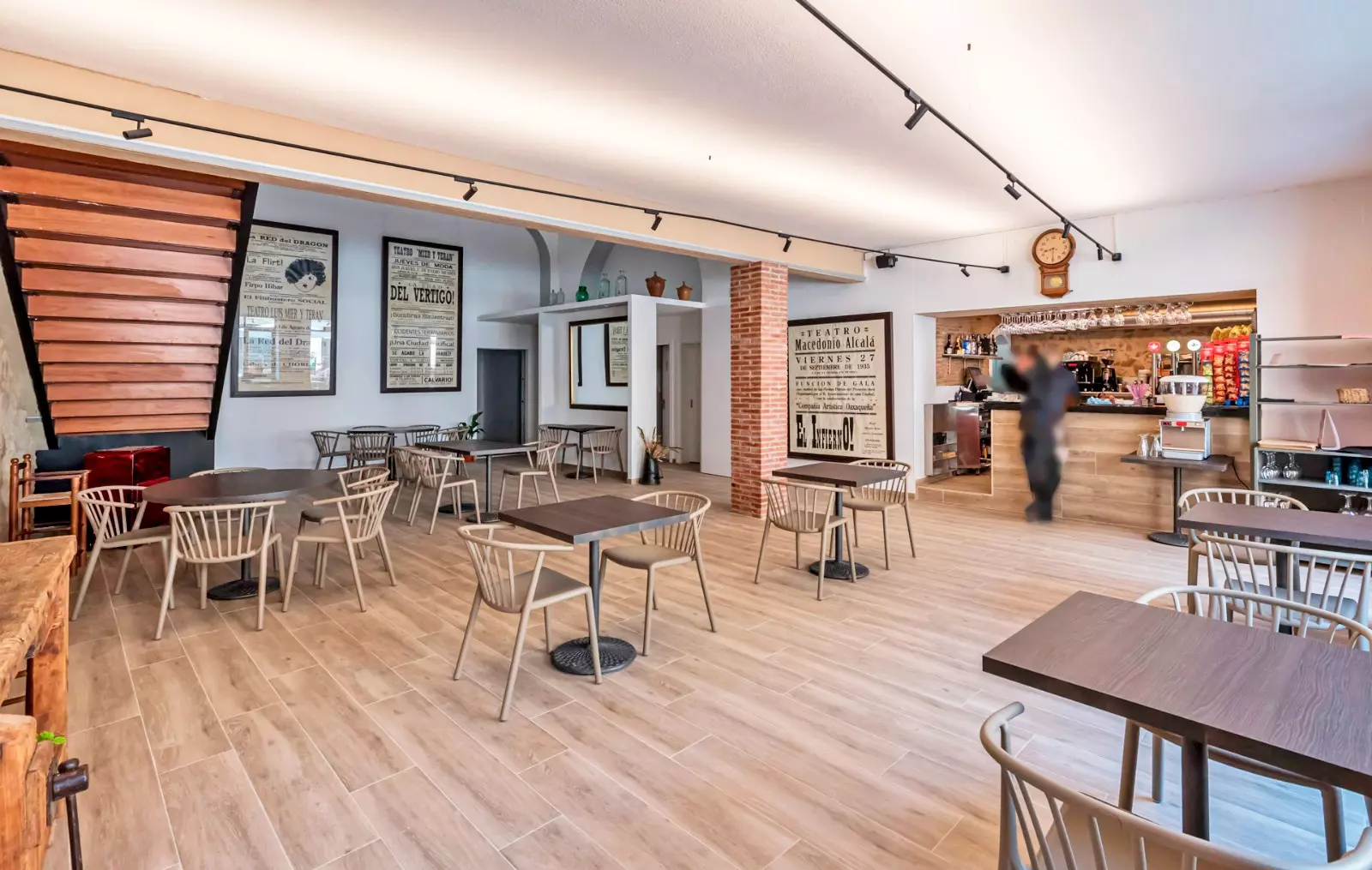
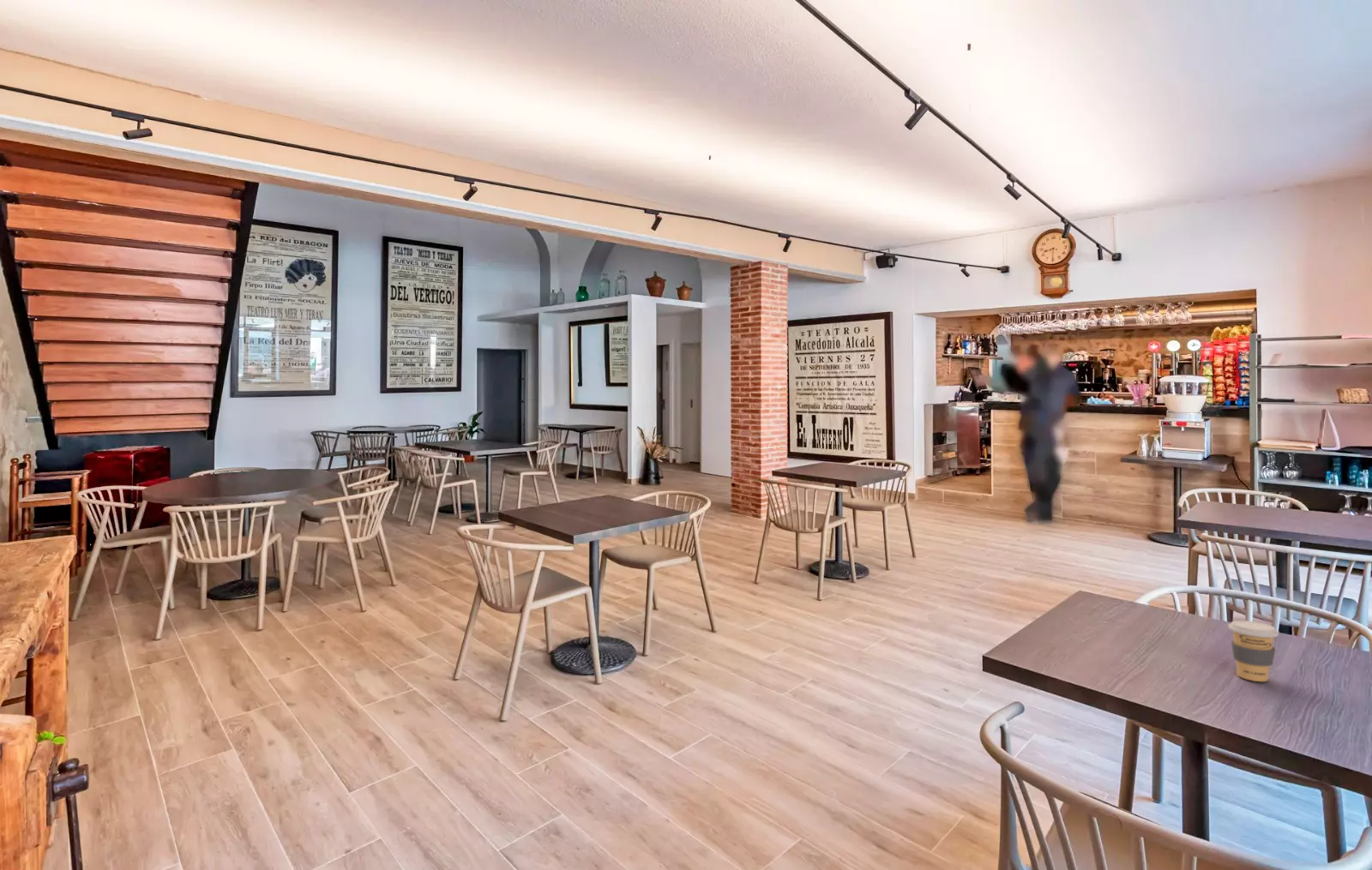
+ coffee cup (1252, 651)
